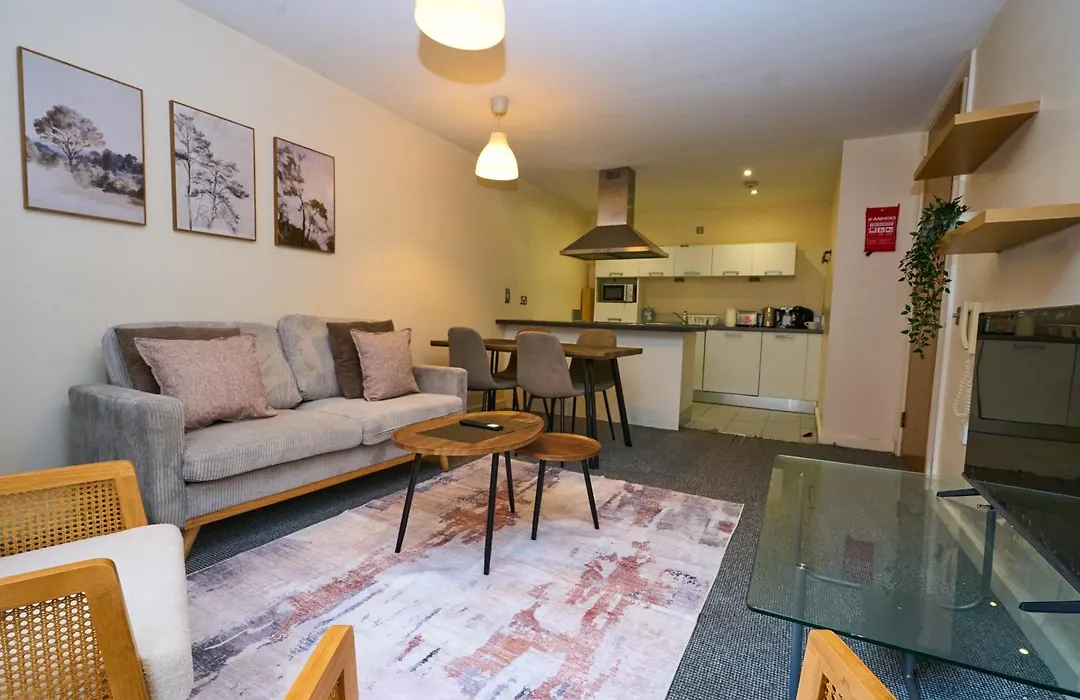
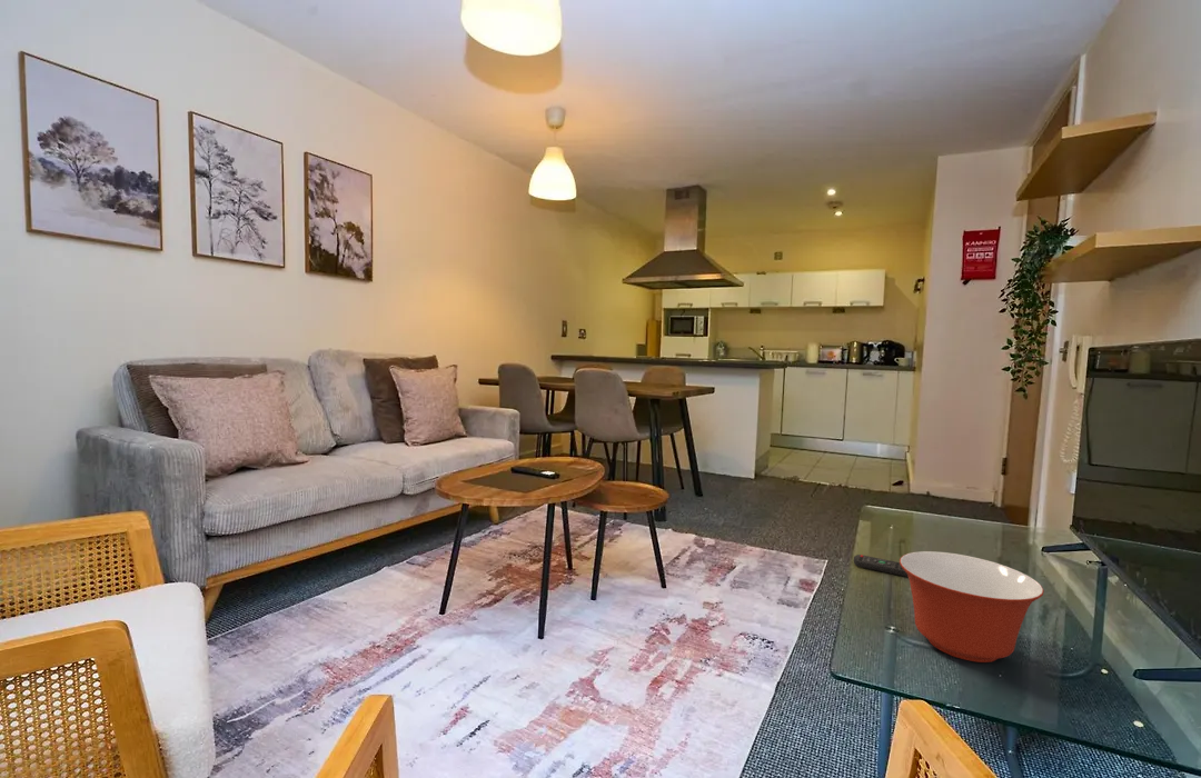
+ mixing bowl (964, 609)
+ remote control (897, 568)
